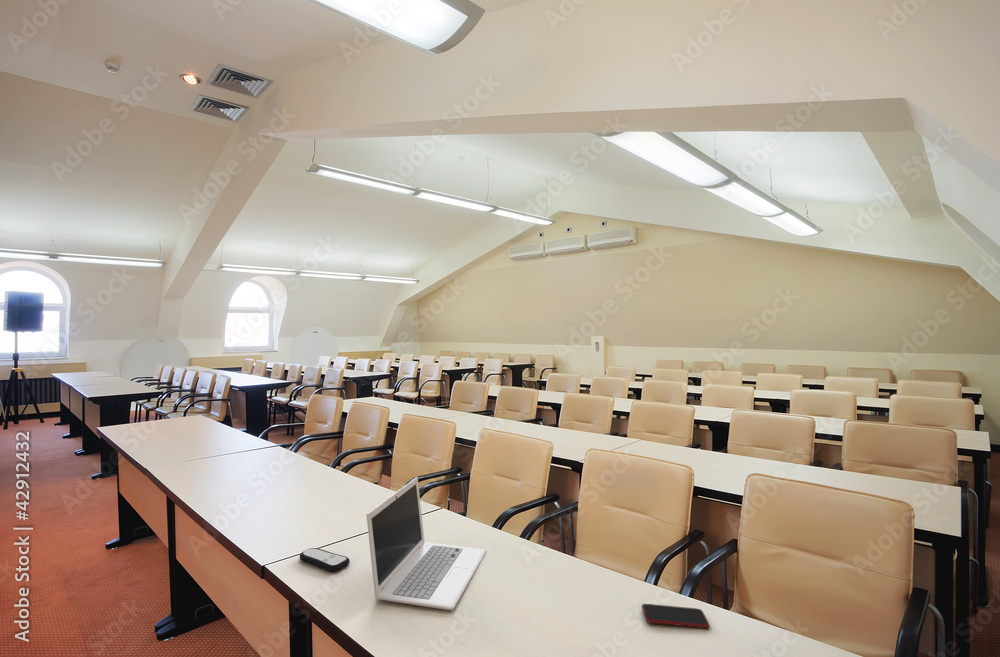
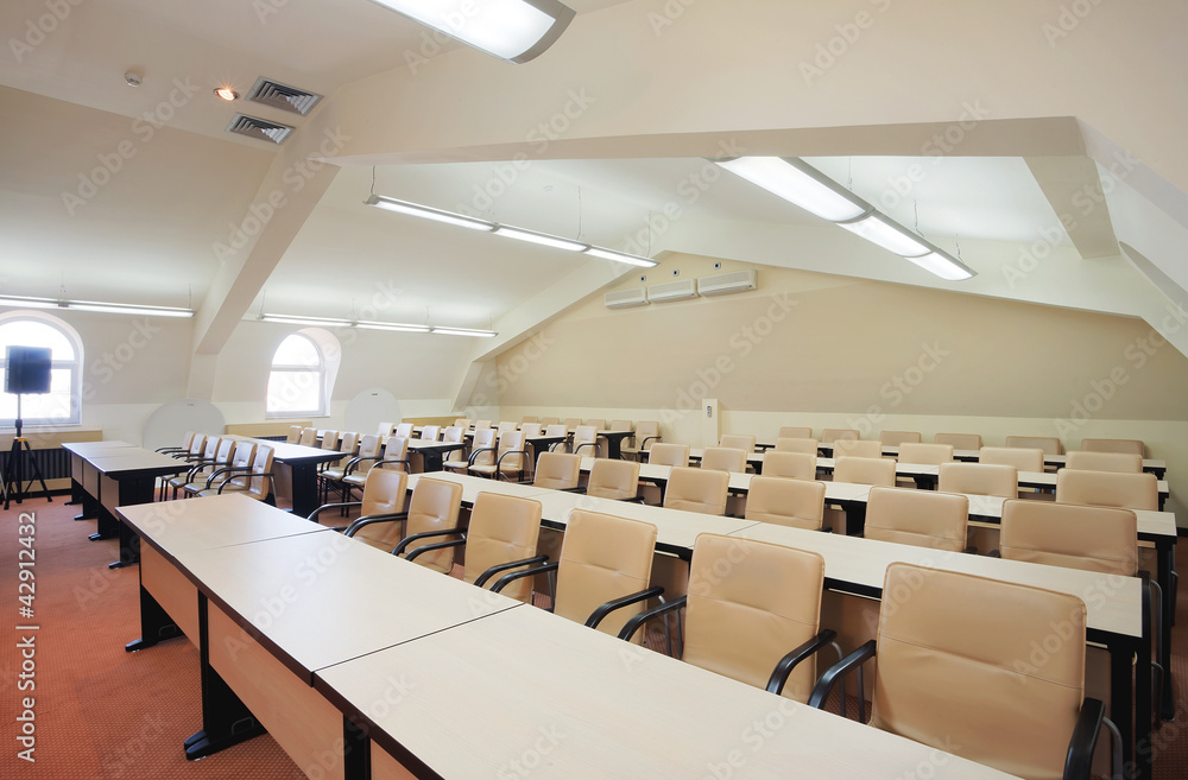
- laptop (432, 543)
- smartphone (674, 615)
- remote control (323, 558)
